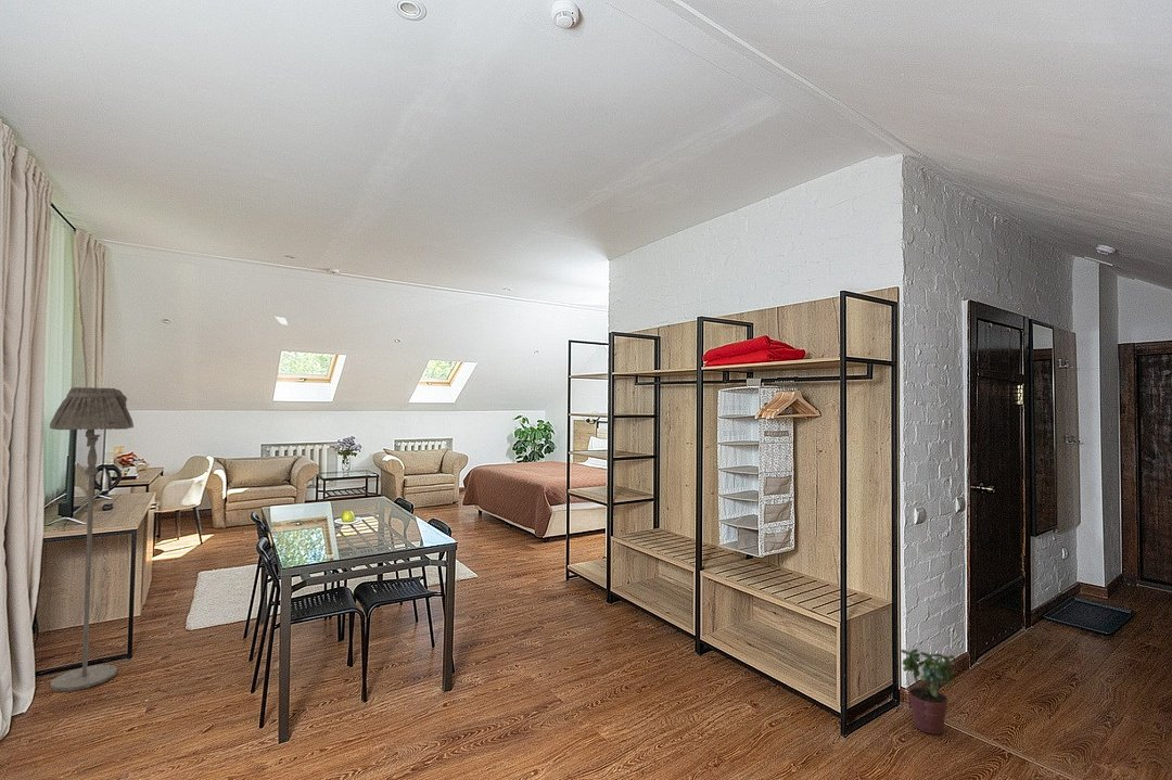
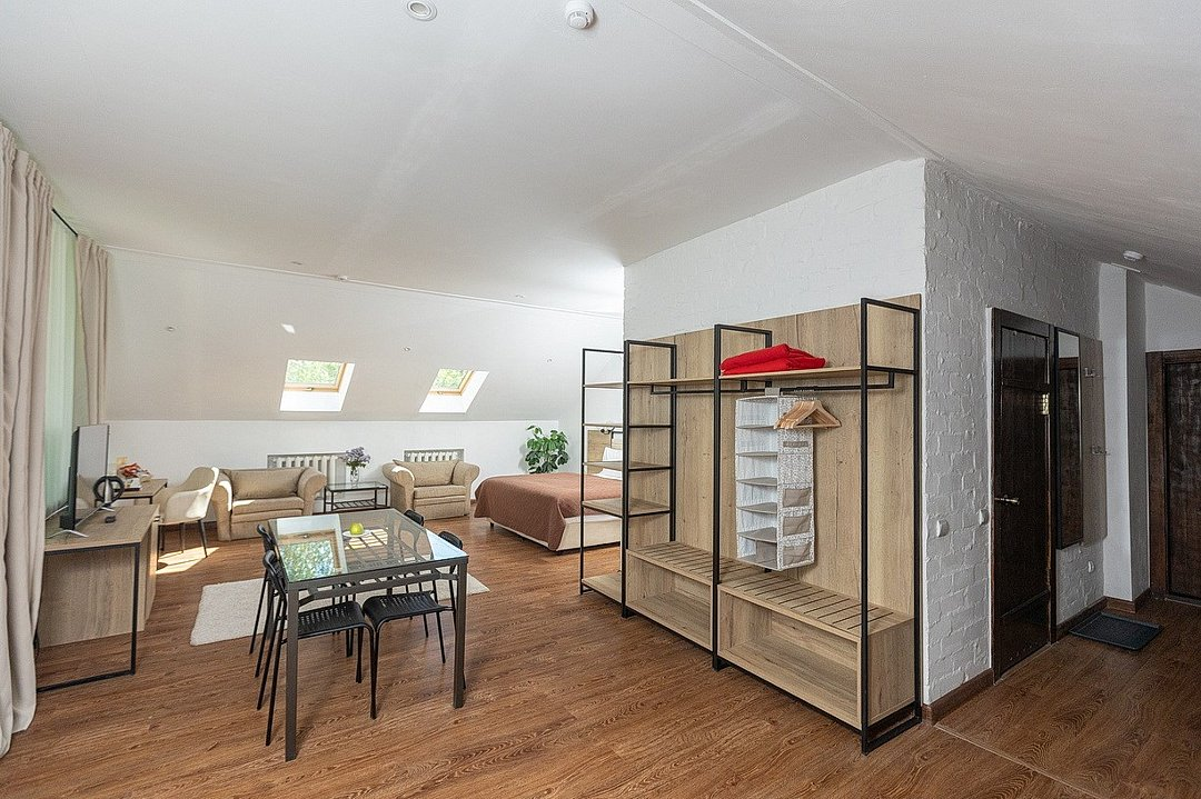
- potted plant (923, 688)
- floor lamp (89, 532)
